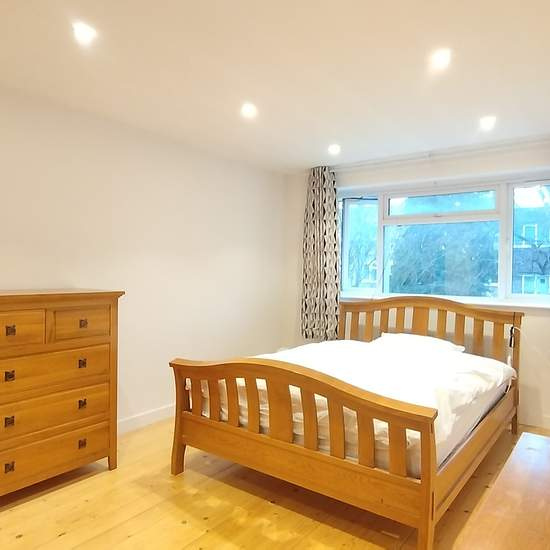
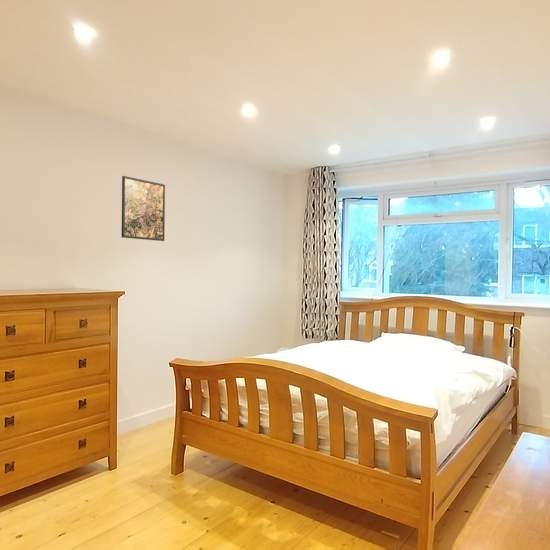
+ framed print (144, 209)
